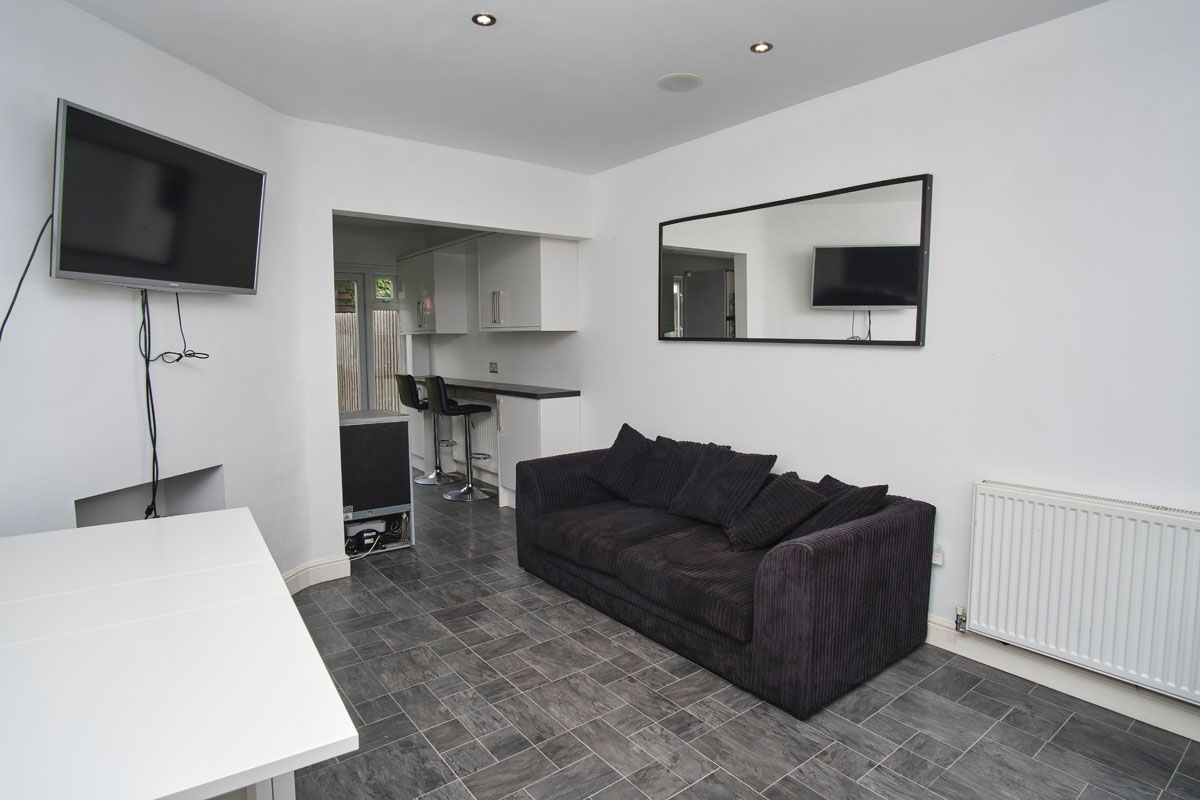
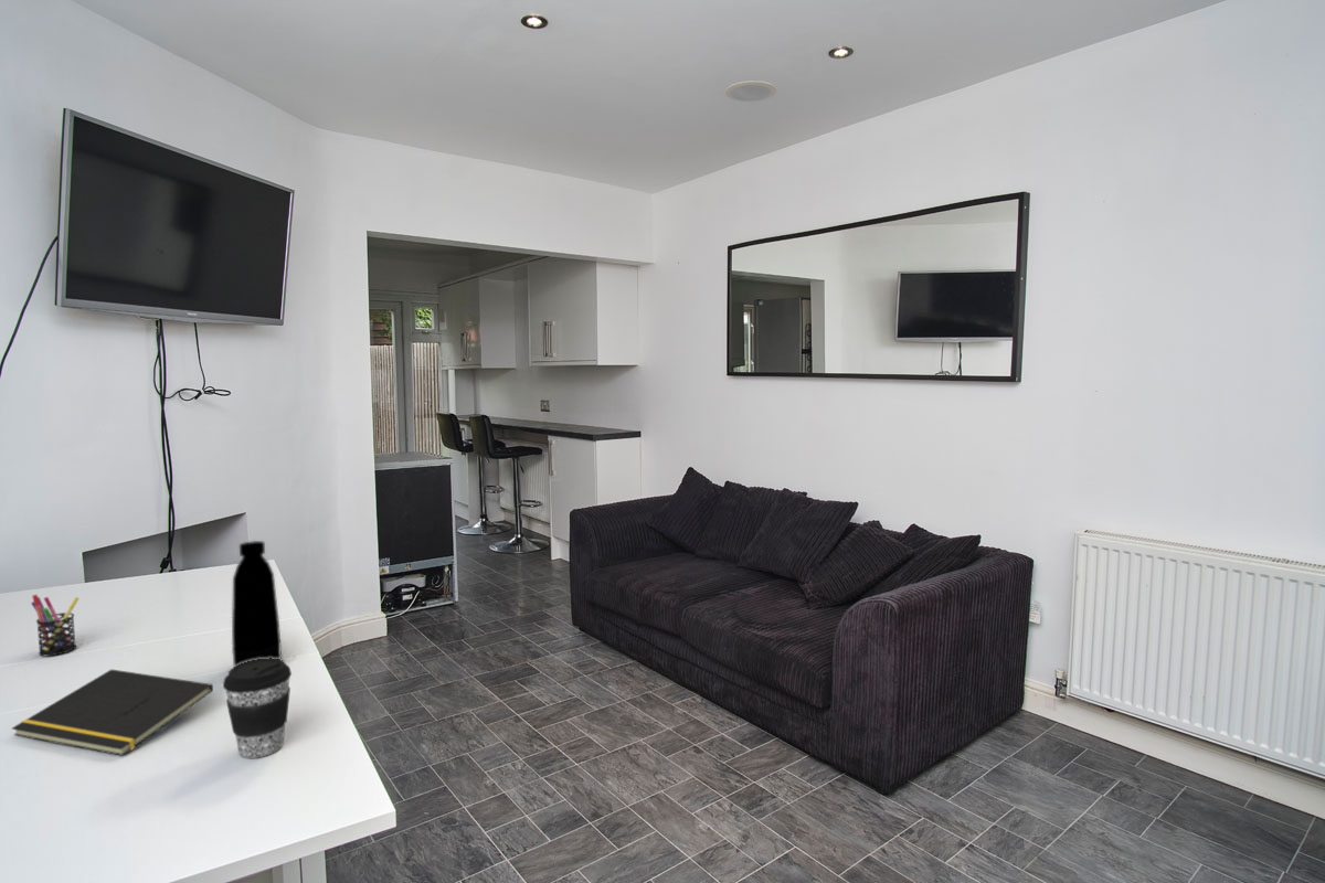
+ notepad (116, 709)
+ pen holder (52, 623)
+ coffee cup (258, 708)
+ bottle (254, 605)
